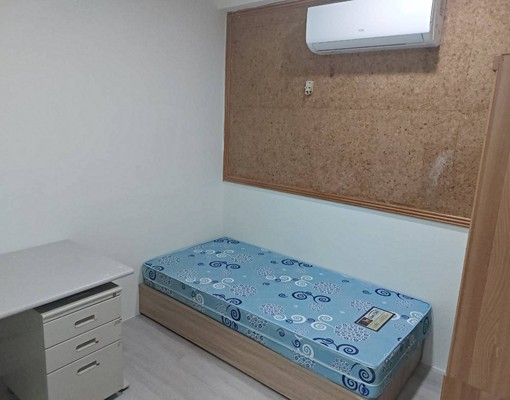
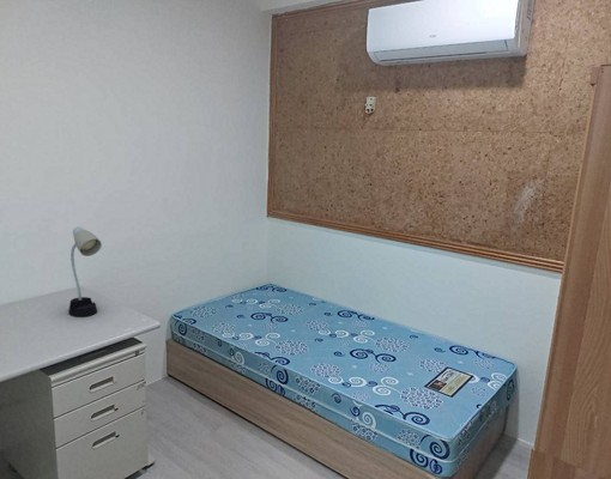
+ desk lamp (75, 273)
